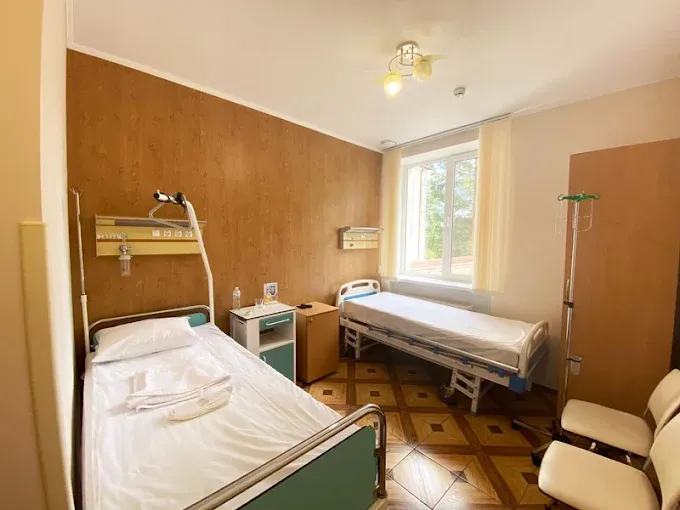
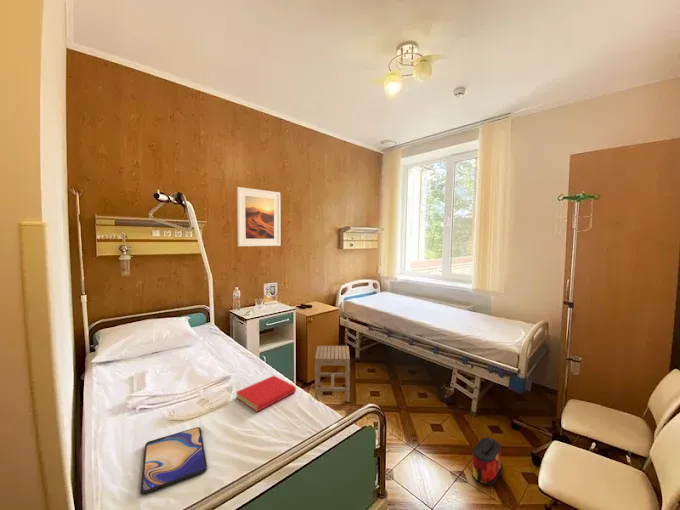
+ book (266, 392)
+ stool (332, 373)
+ bag (487, 458)
+ tablet (174, 456)
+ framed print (260, 218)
